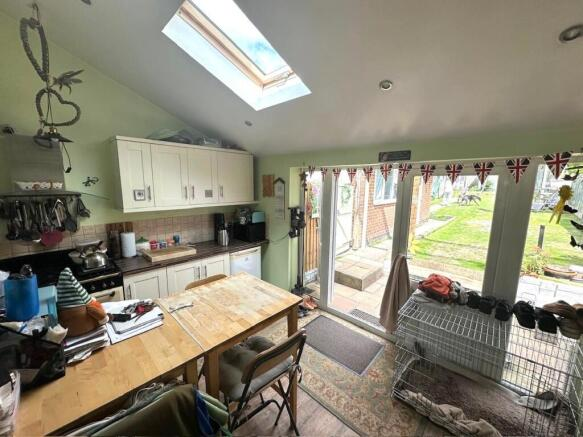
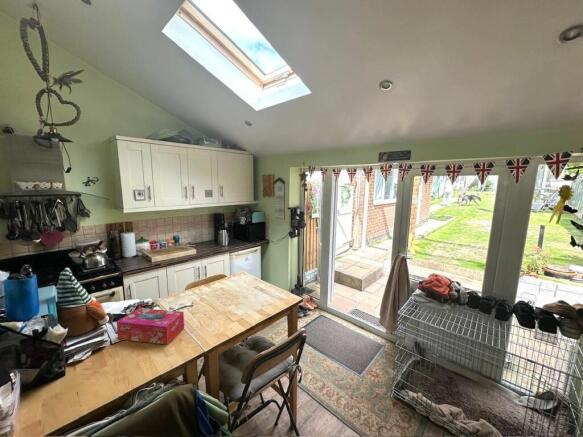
+ tissue box (151, 324)
